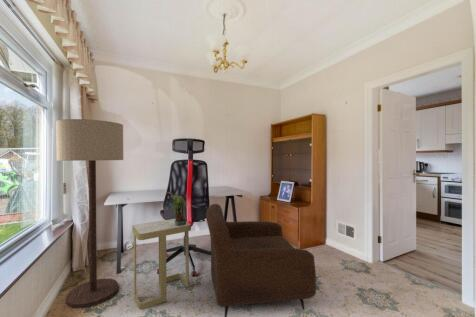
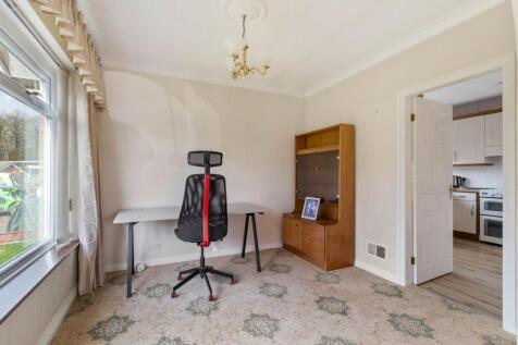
- floor lamp (92, 208)
- potted plant (177, 207)
- armchair (252, 246)
- side table (162, 258)
